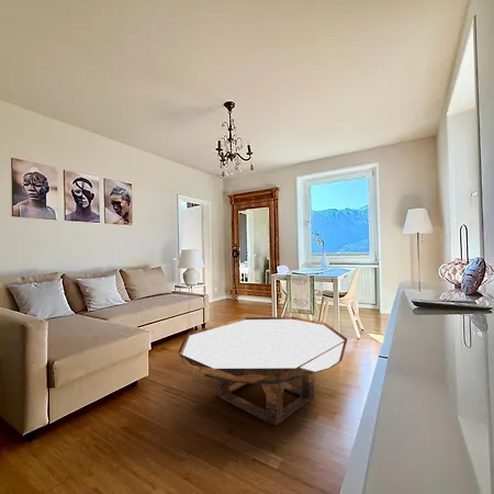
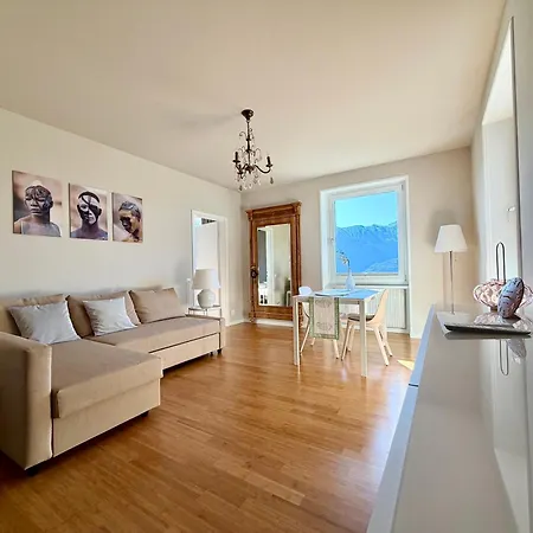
- coffee table (263, 366)
